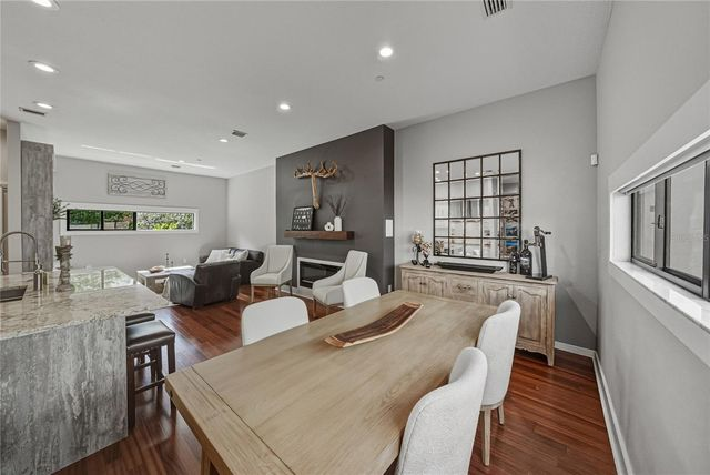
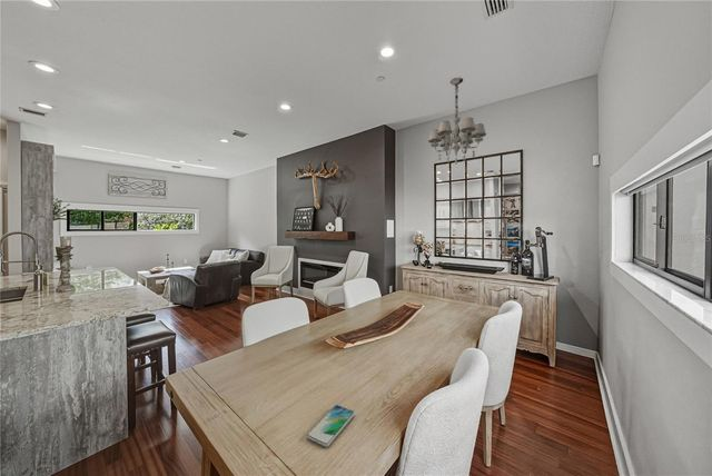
+ chandelier (456, 122)
+ smartphone (332, 424)
